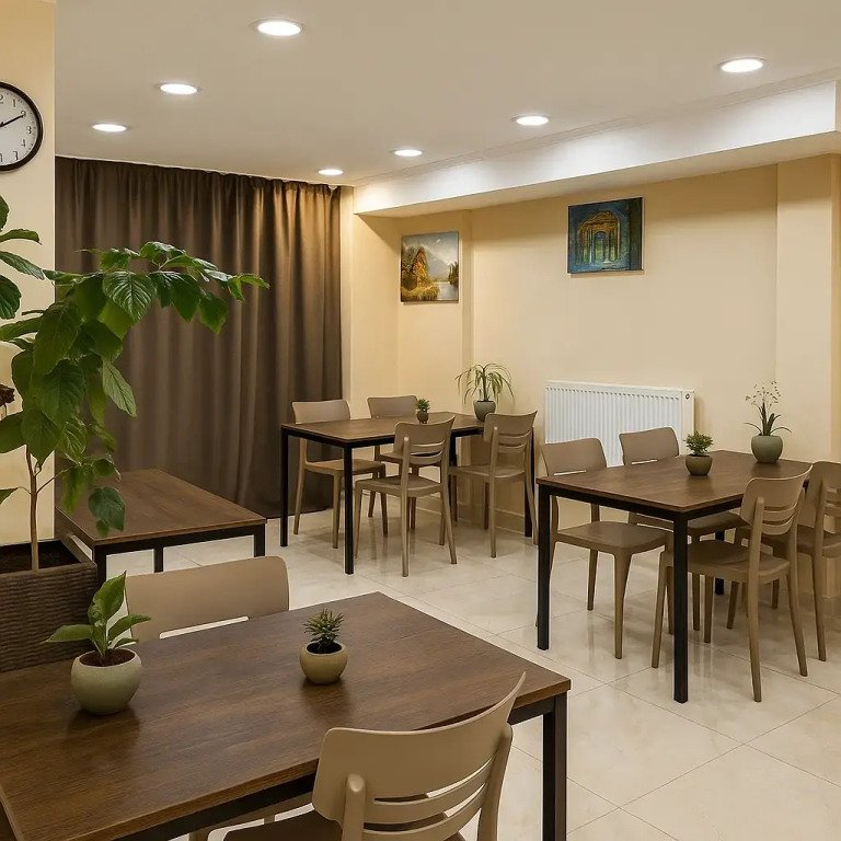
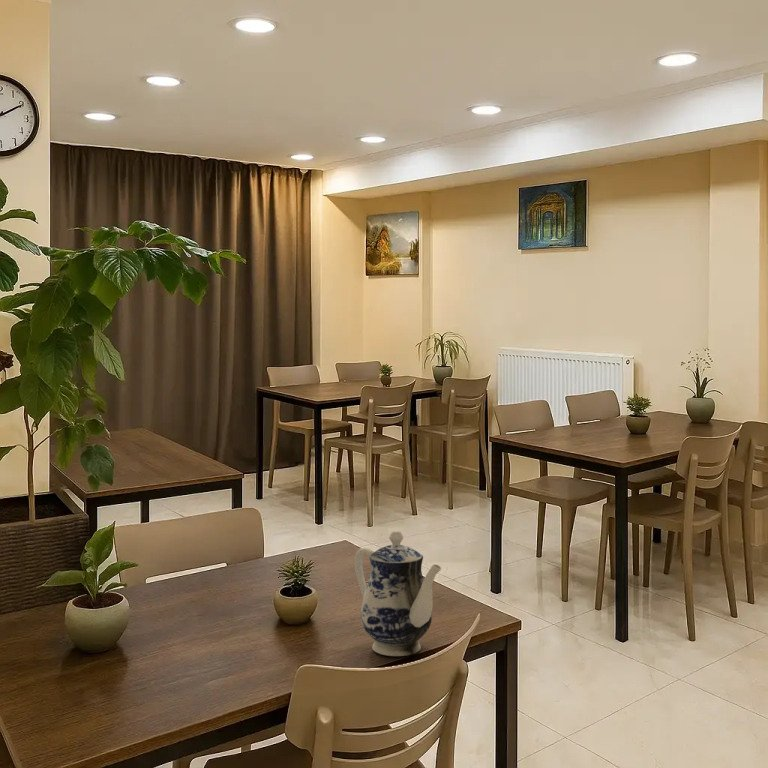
+ teapot (396, 589)
